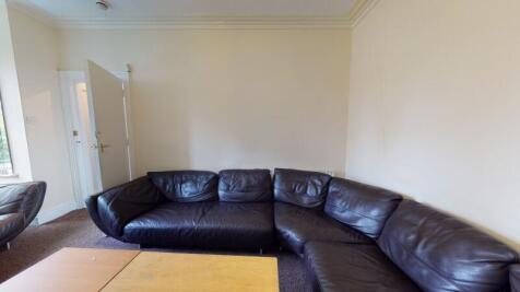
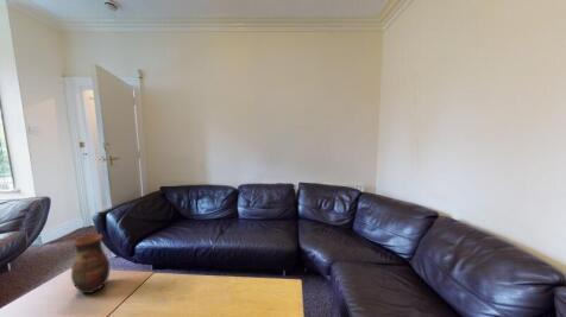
+ vase (89, 264)
